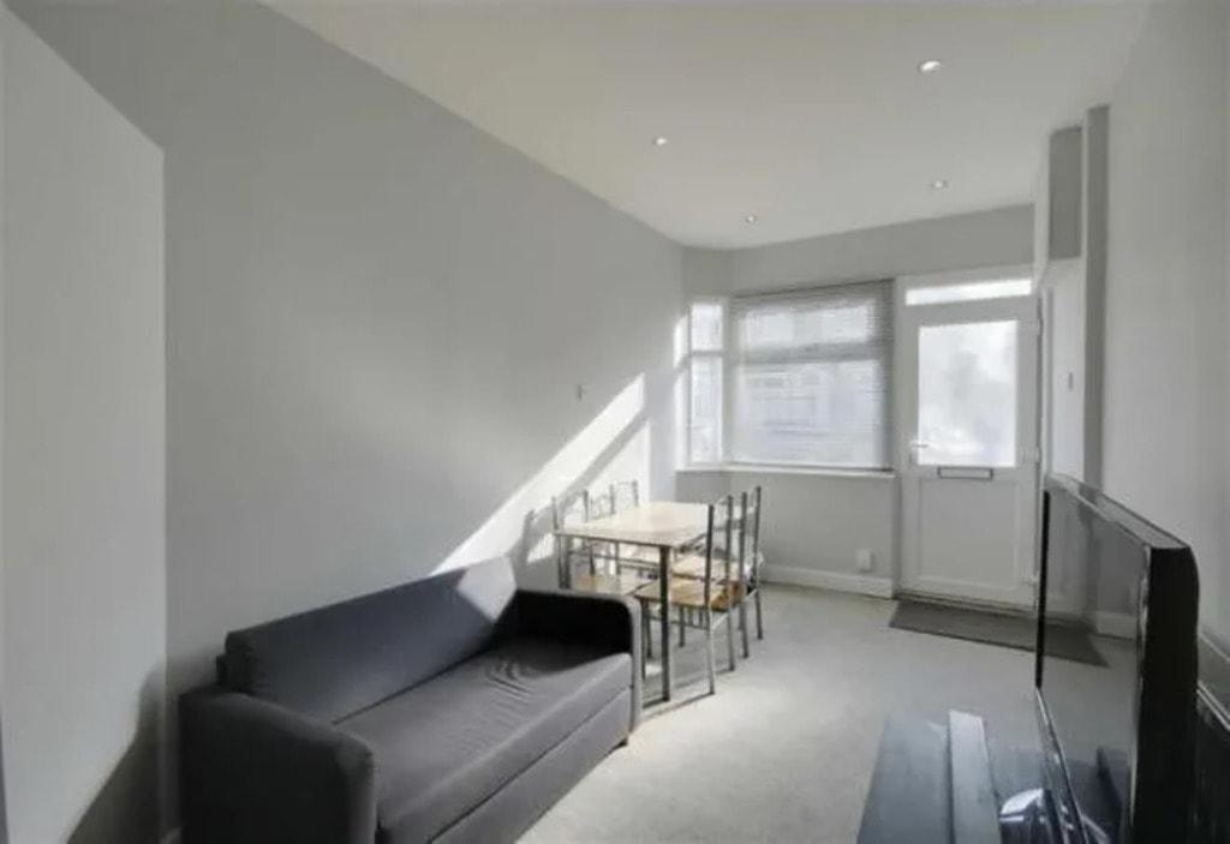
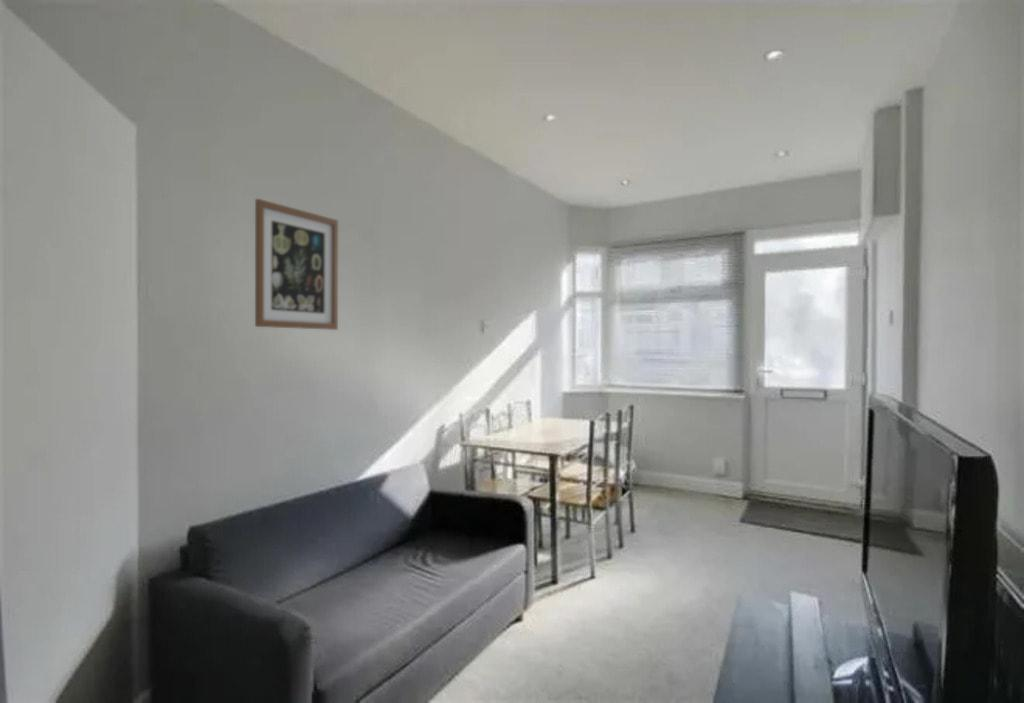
+ wall art (299, 269)
